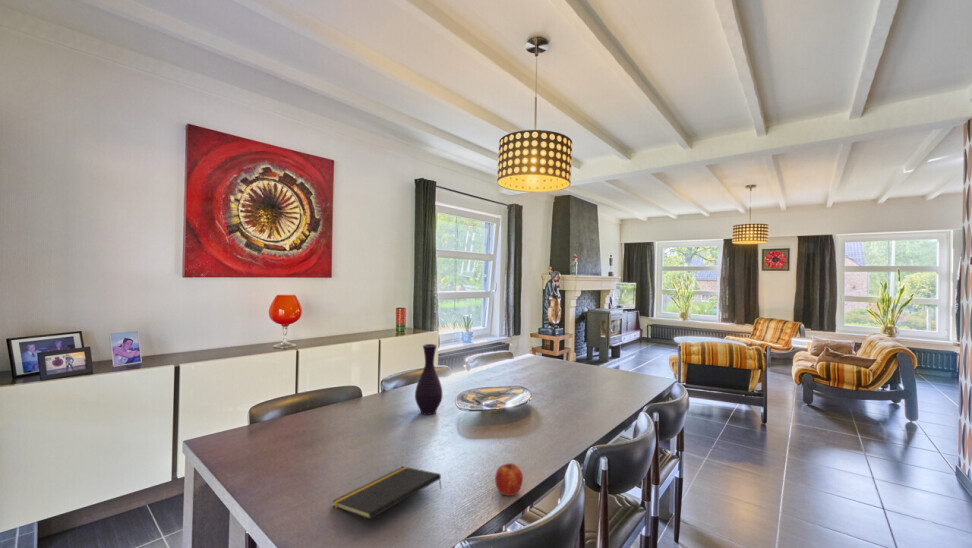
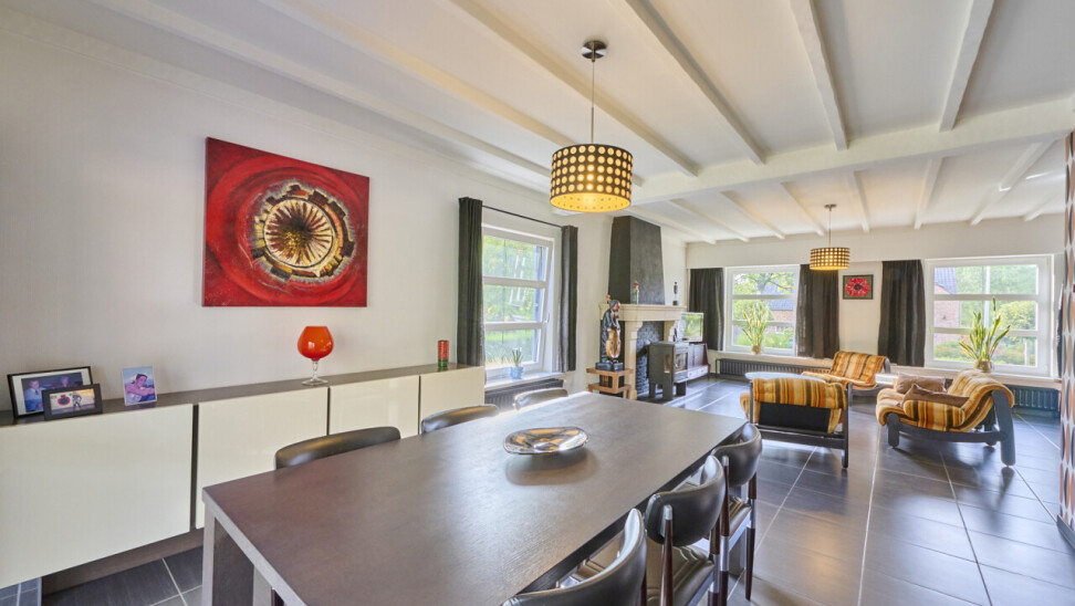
- vase (429, 378)
- fruit (508, 477)
- notepad (388, 489)
